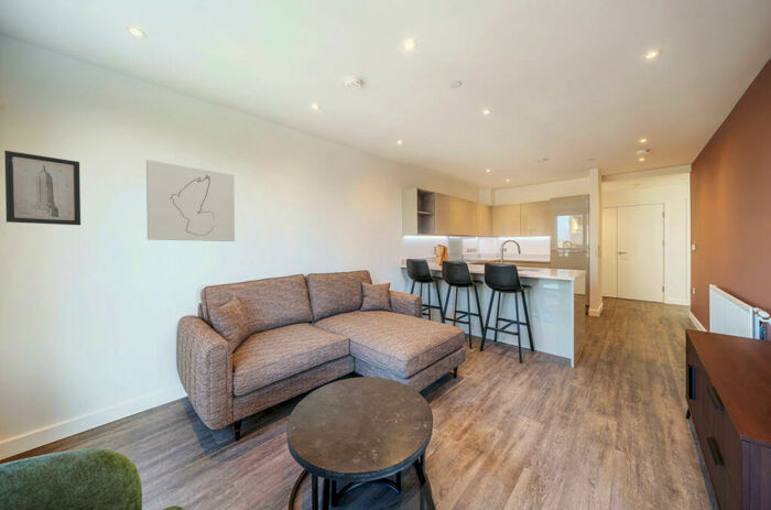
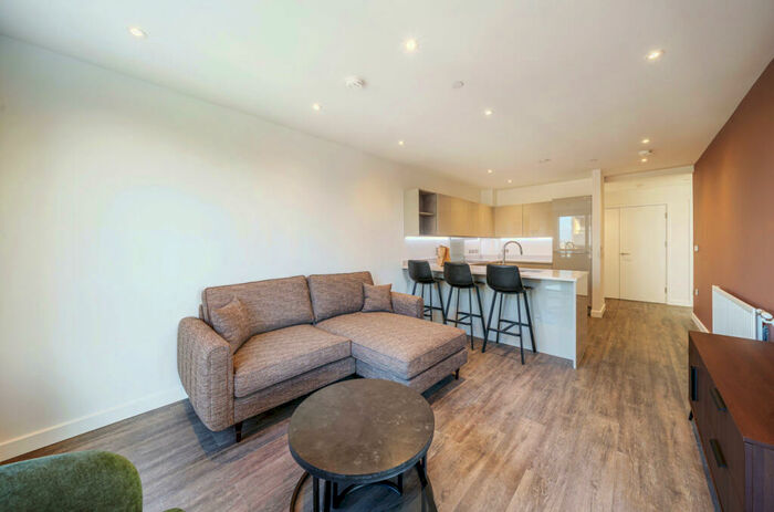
- wall art (194, 204)
- wall art (45, 189)
